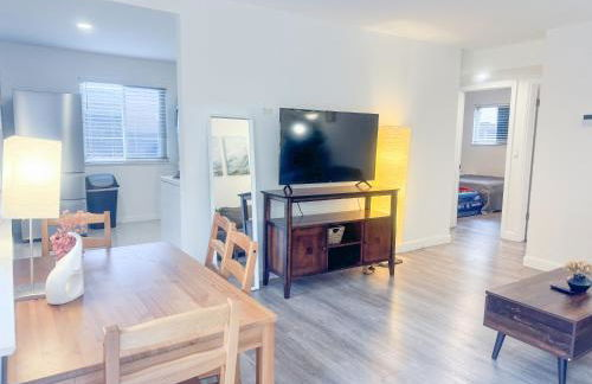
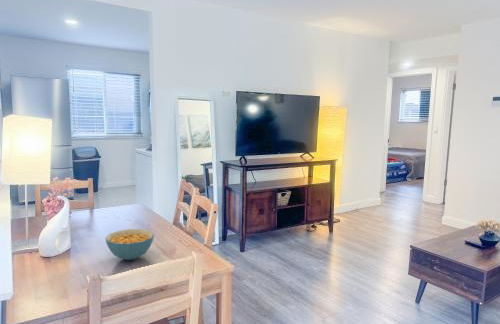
+ cereal bowl (130, 246)
